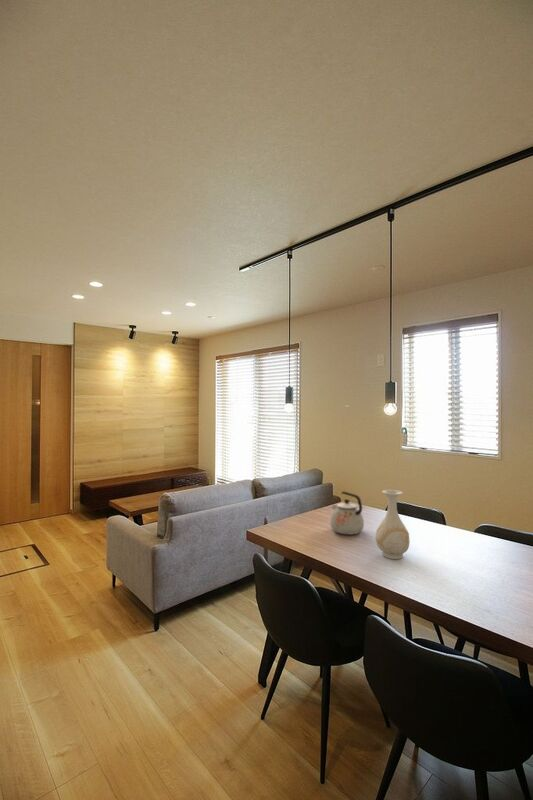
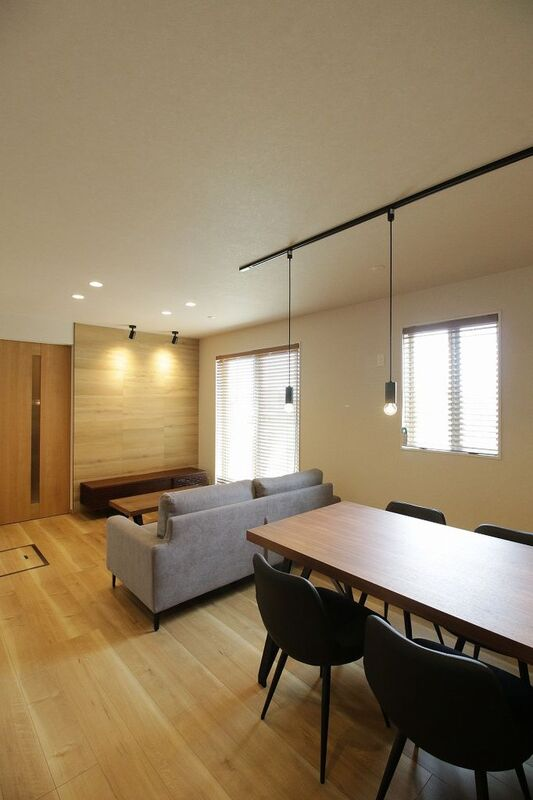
- vase (392, 523)
- kettle (346, 511)
